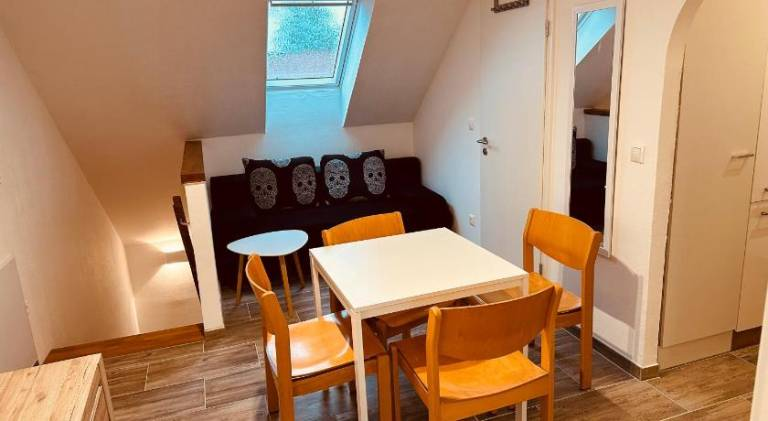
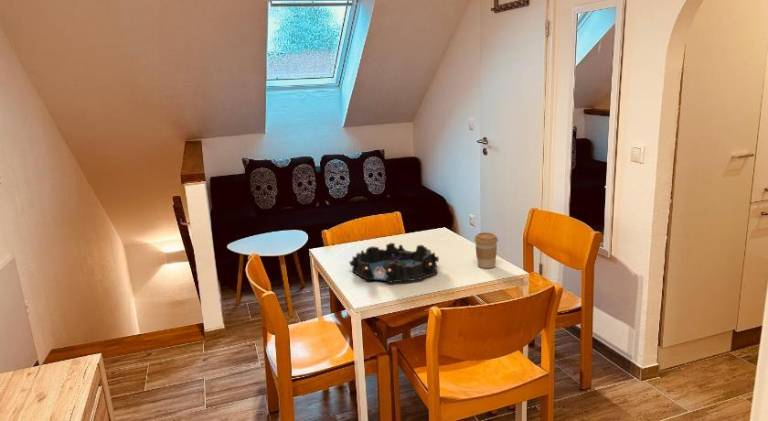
+ coffee cup (486, 250)
+ decorative bowl (396, 260)
